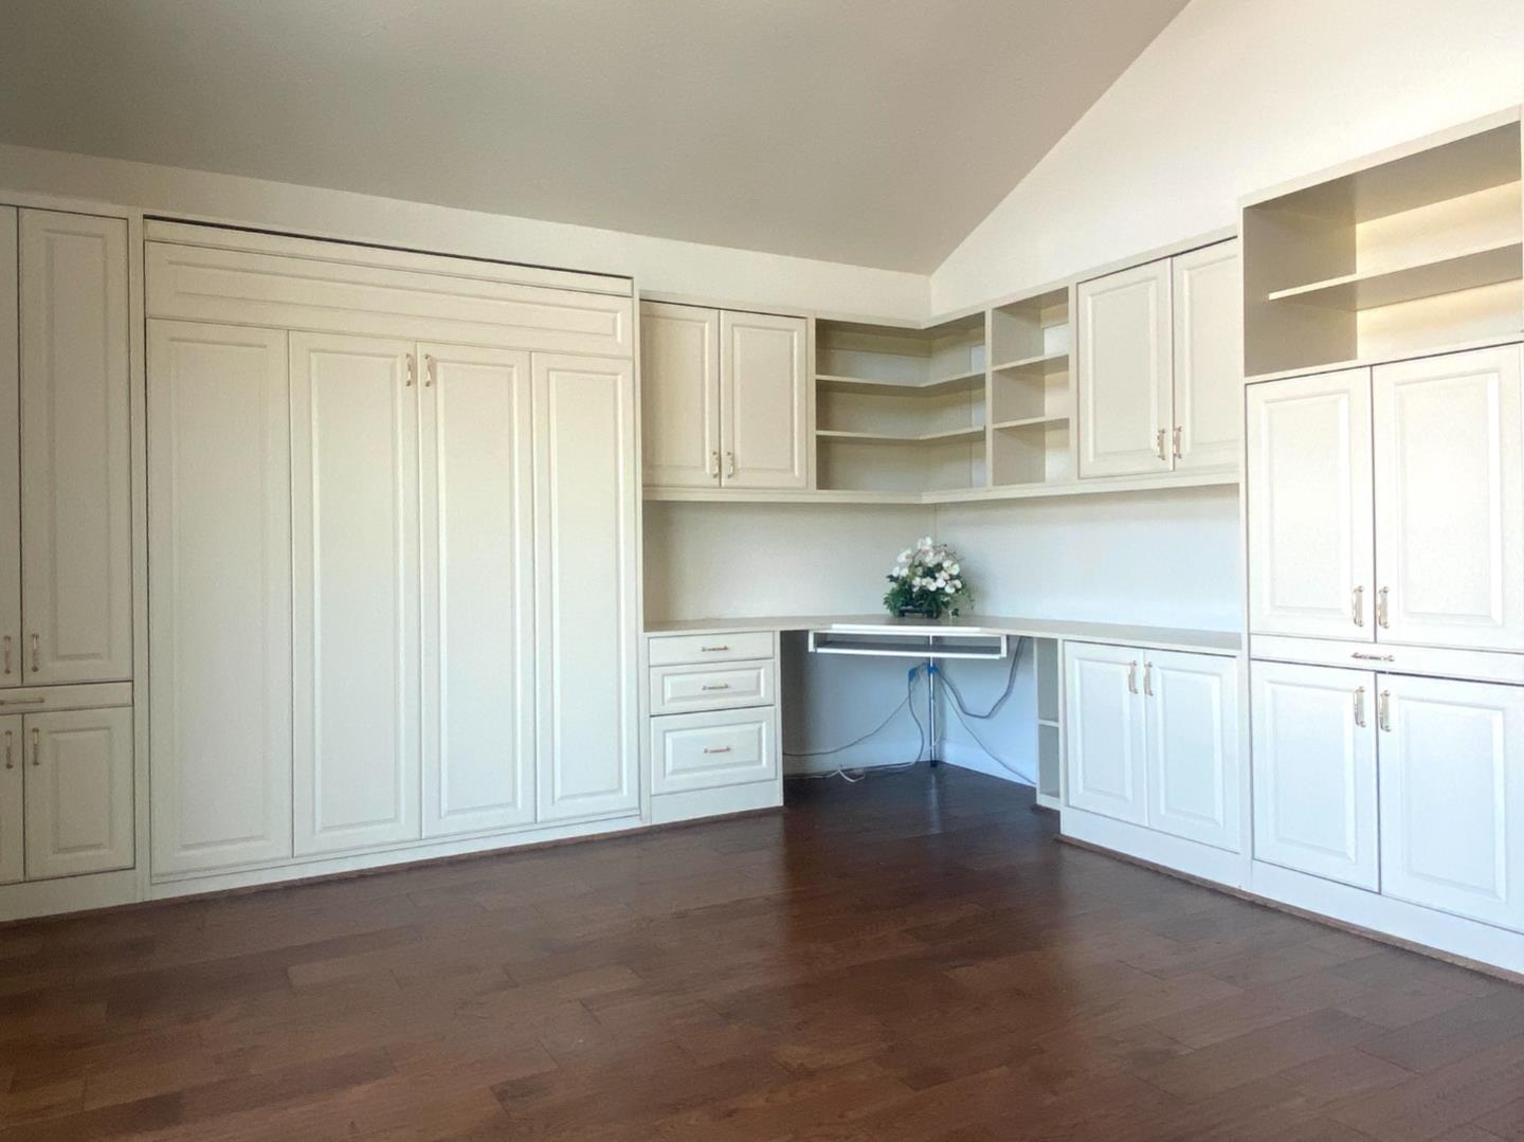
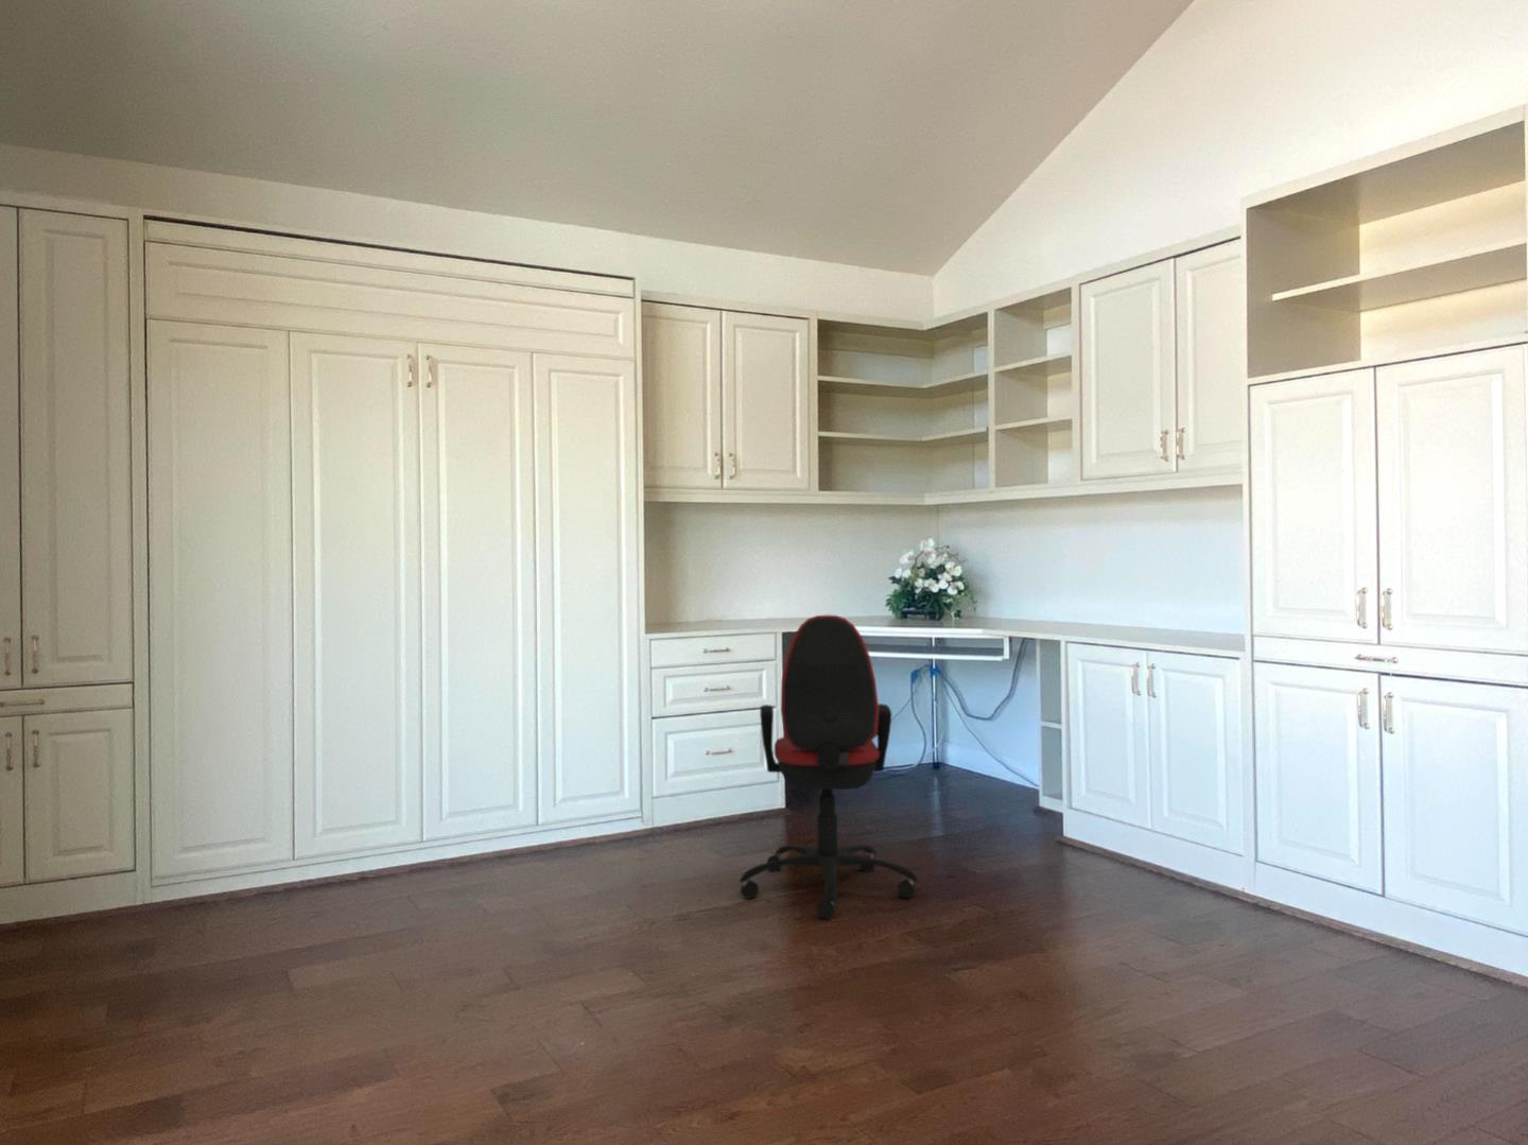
+ office chair (827, 753)
